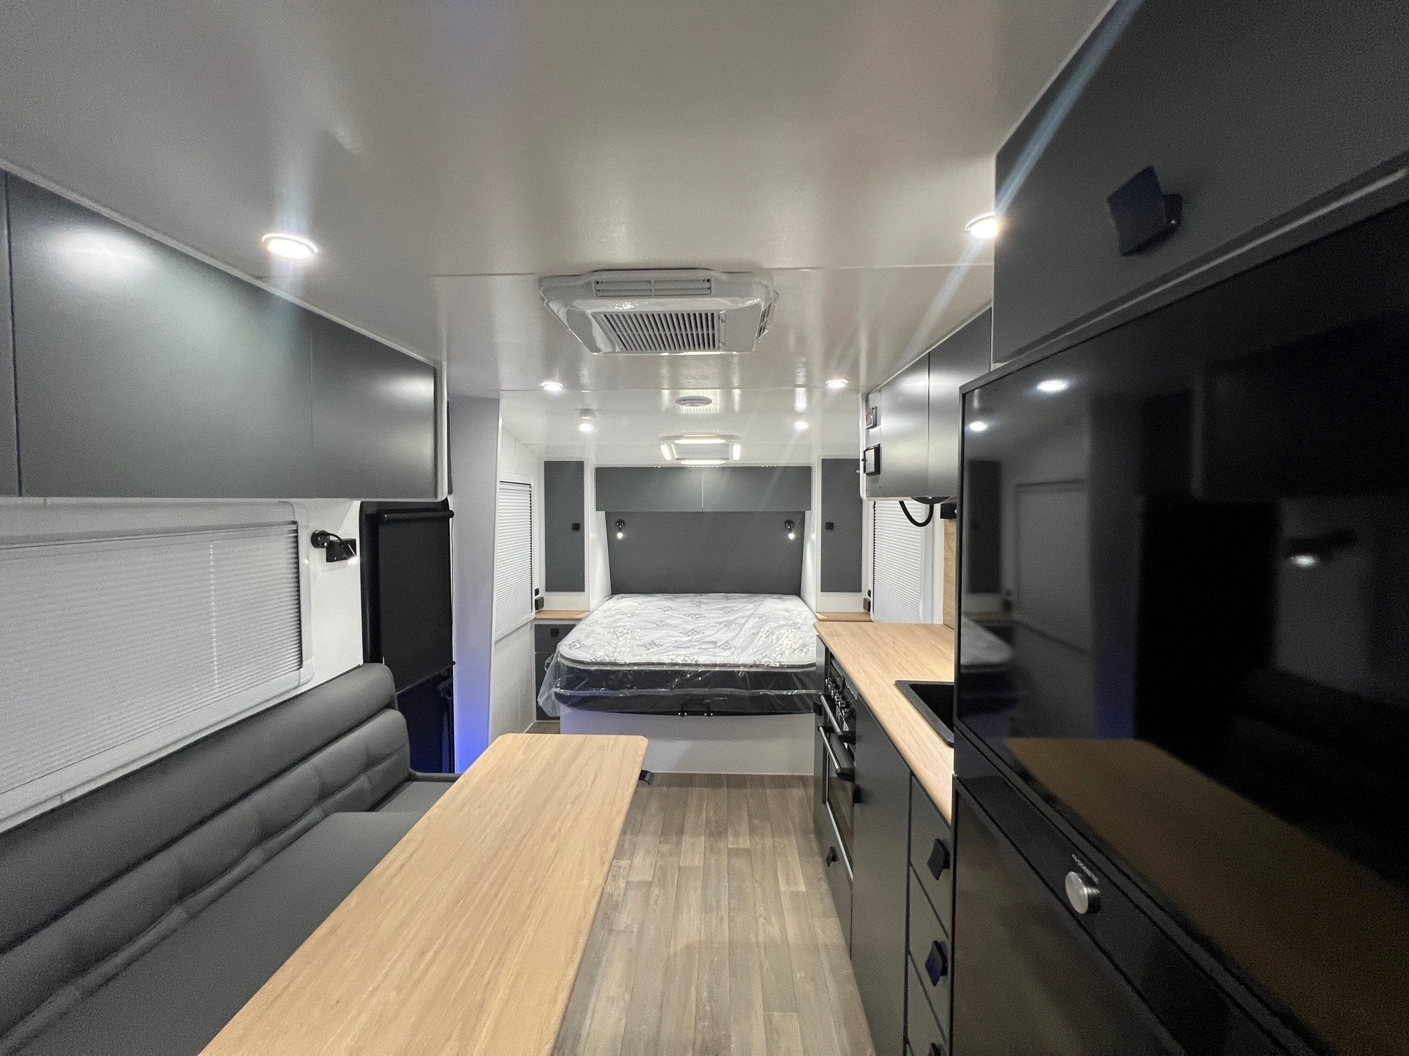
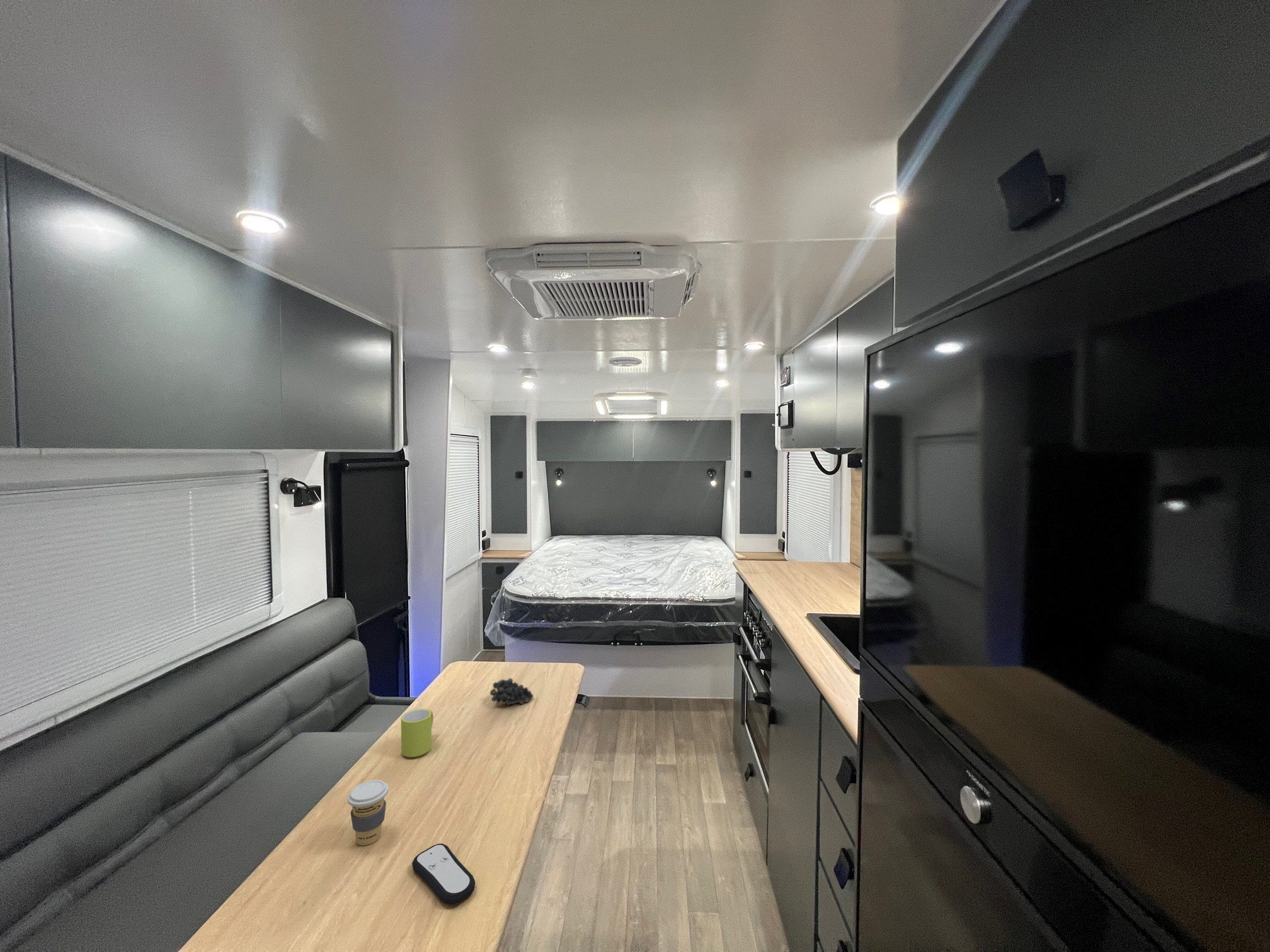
+ coffee cup (369, 813)
+ remote control (444, 873)
+ mug (420, 729)
+ fruit (511, 691)
